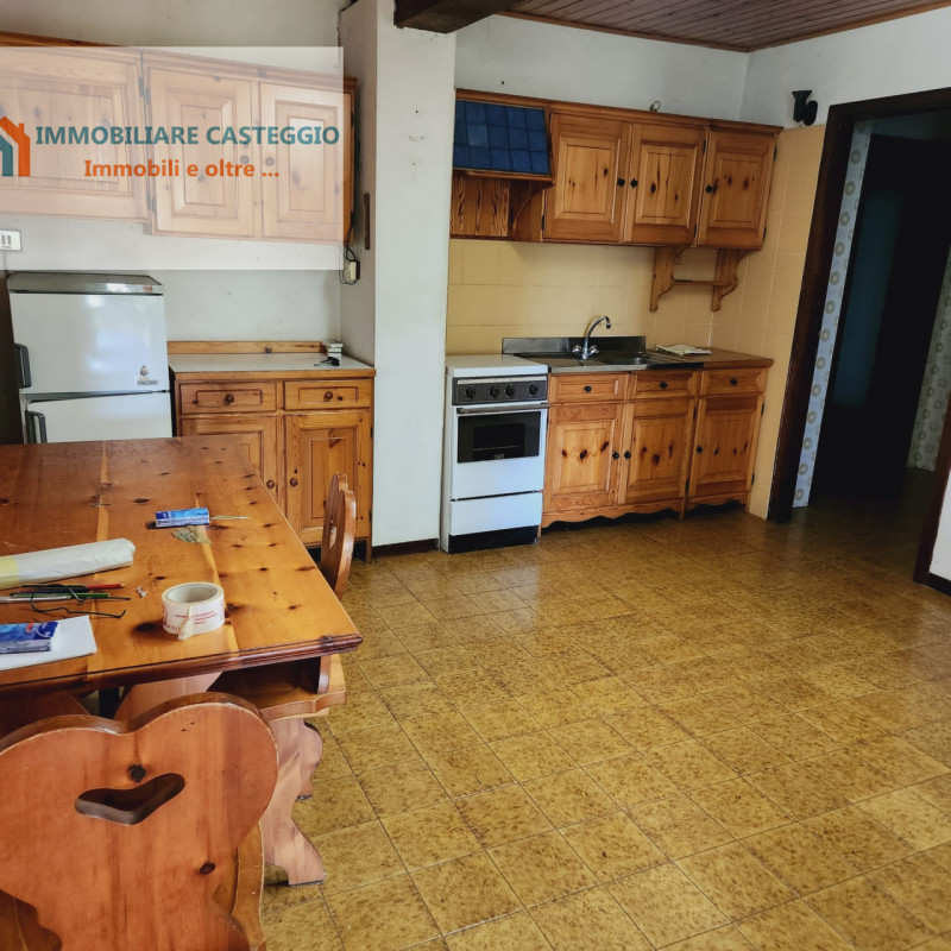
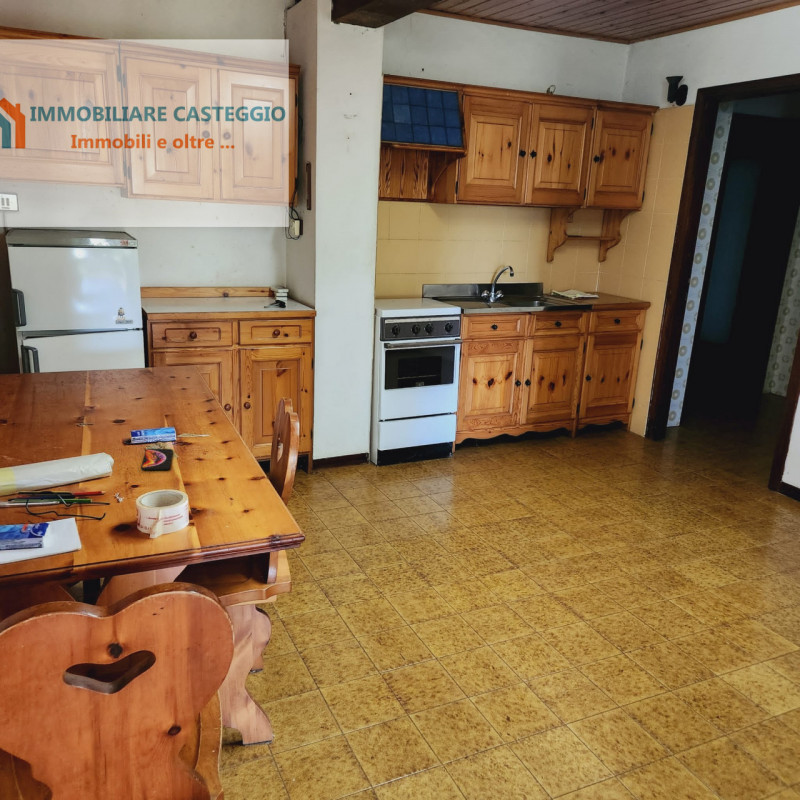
+ smartphone (157, 458)
